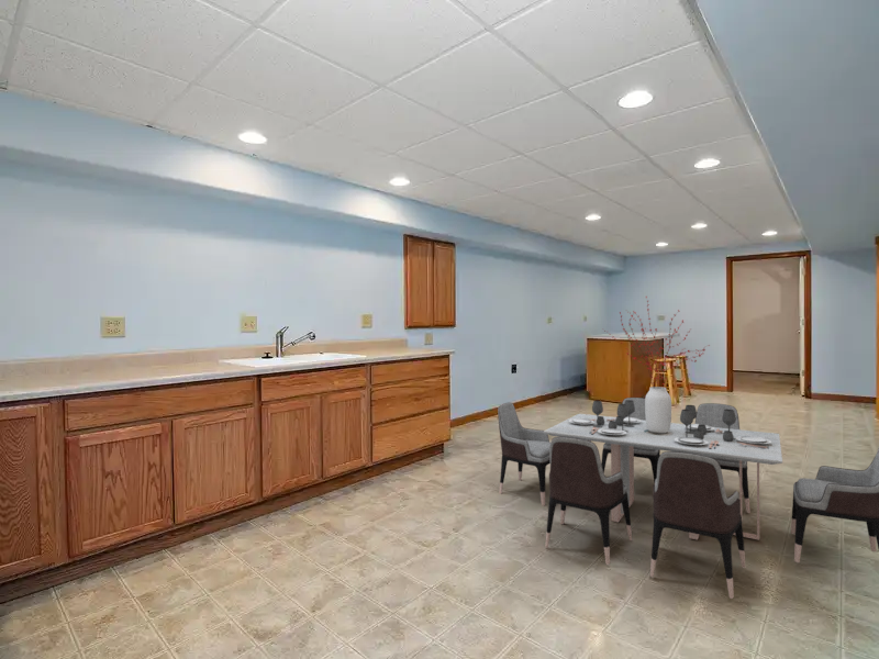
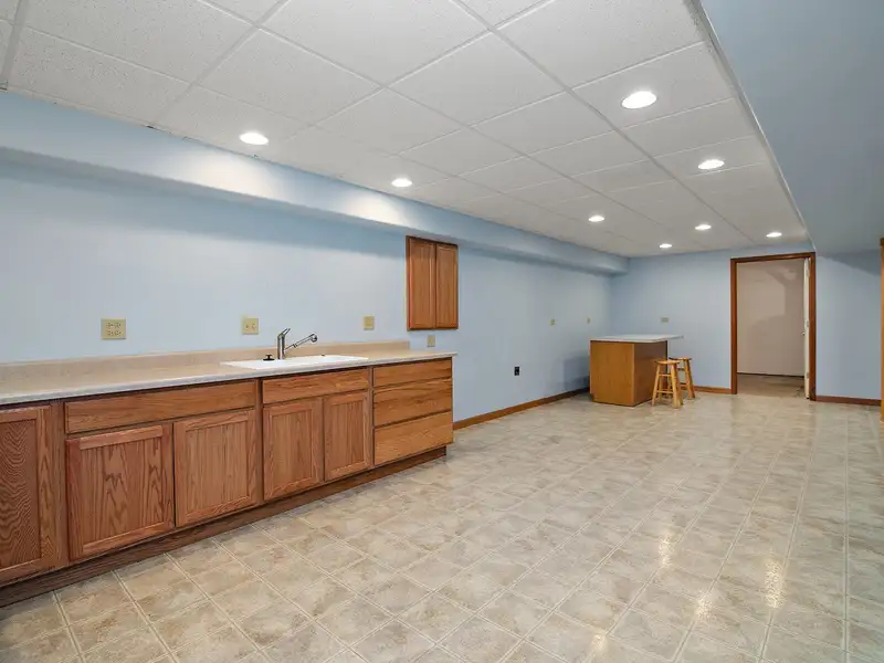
- dining table (657, 406)
